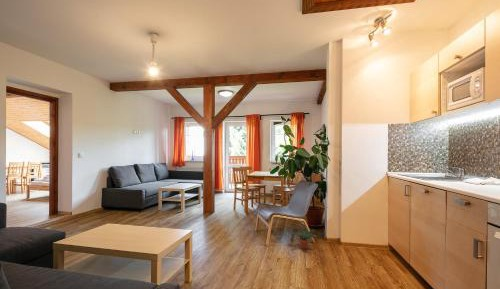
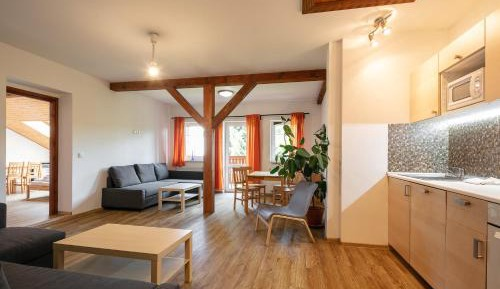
- potted plant (304, 237)
